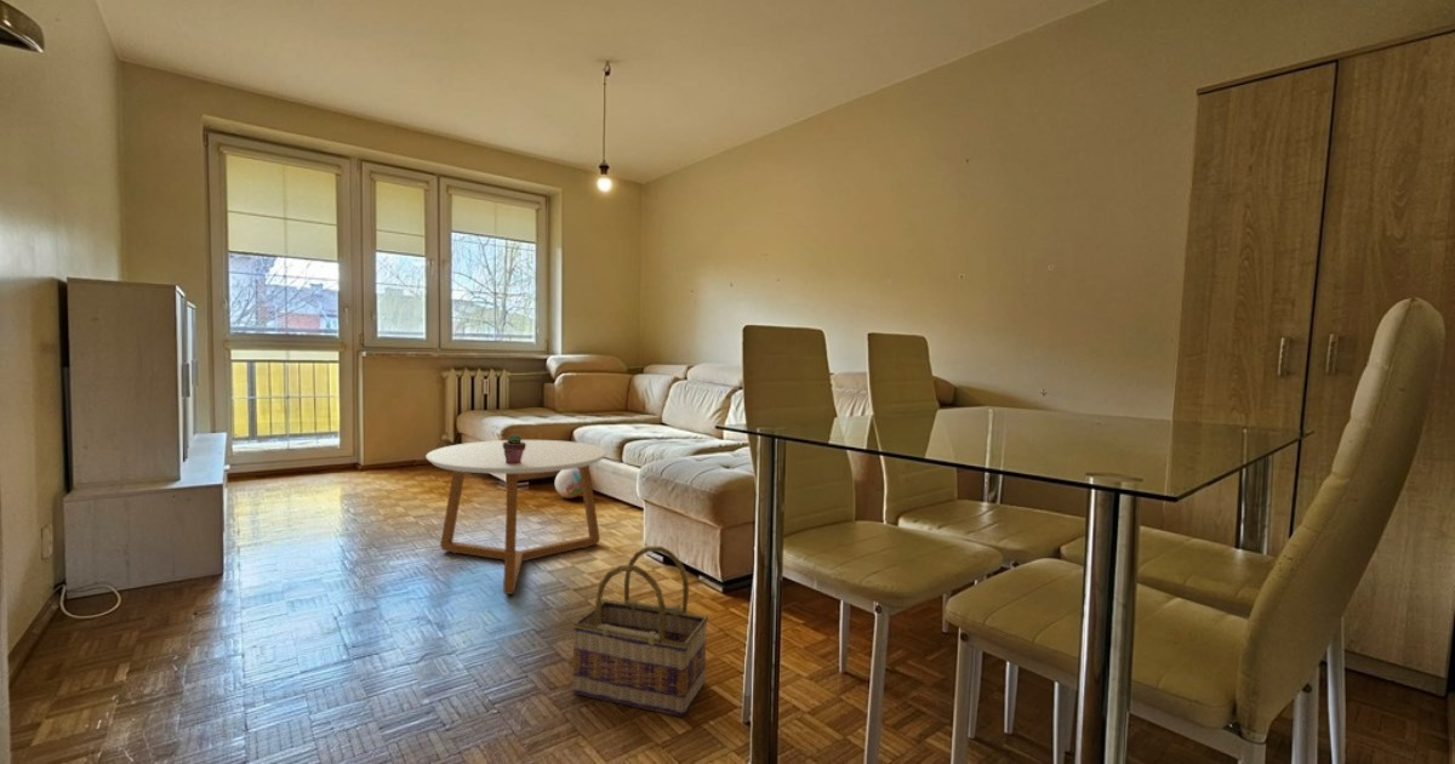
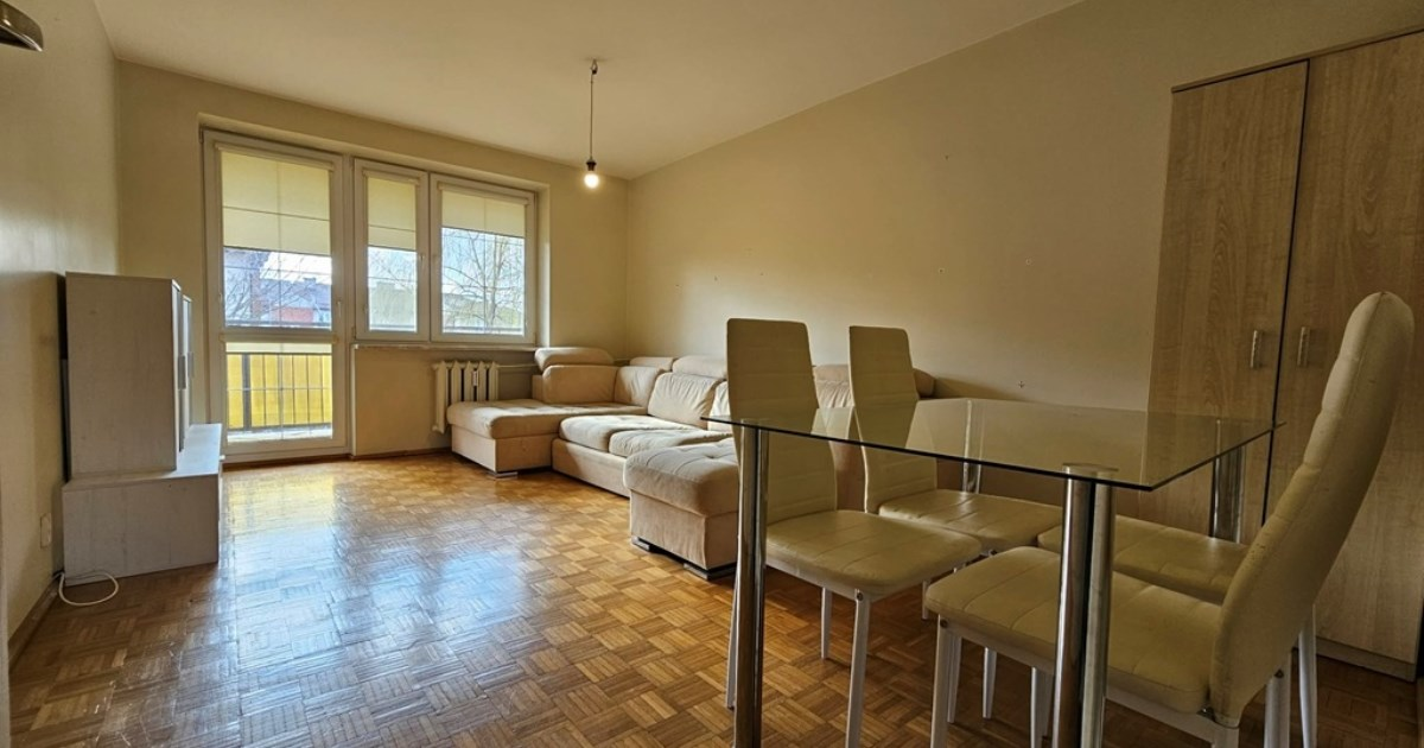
- basket (641, 622)
- coffee table (515, 506)
- potted succulent (514, 447)
- ball (570, 481)
